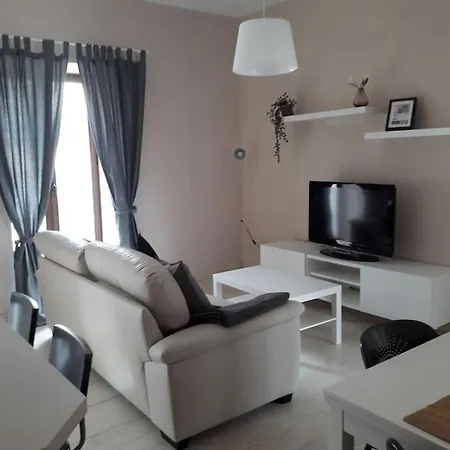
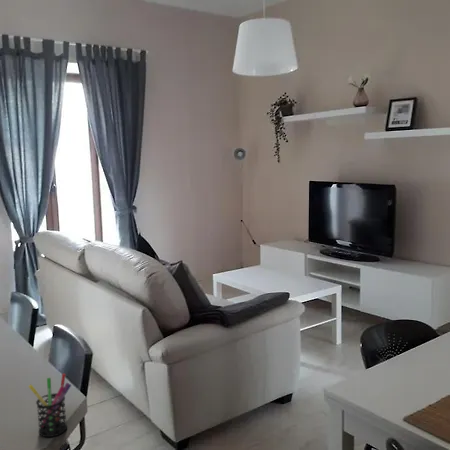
+ pen holder (52, 401)
